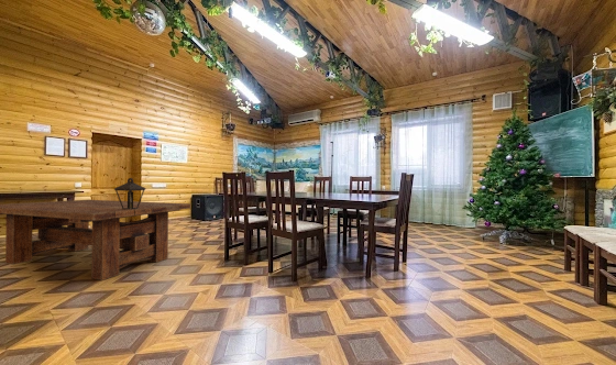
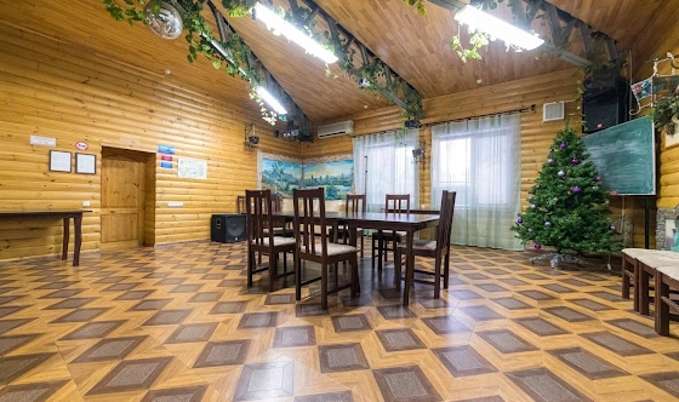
- lantern (130, 192)
- dining table (89, 232)
